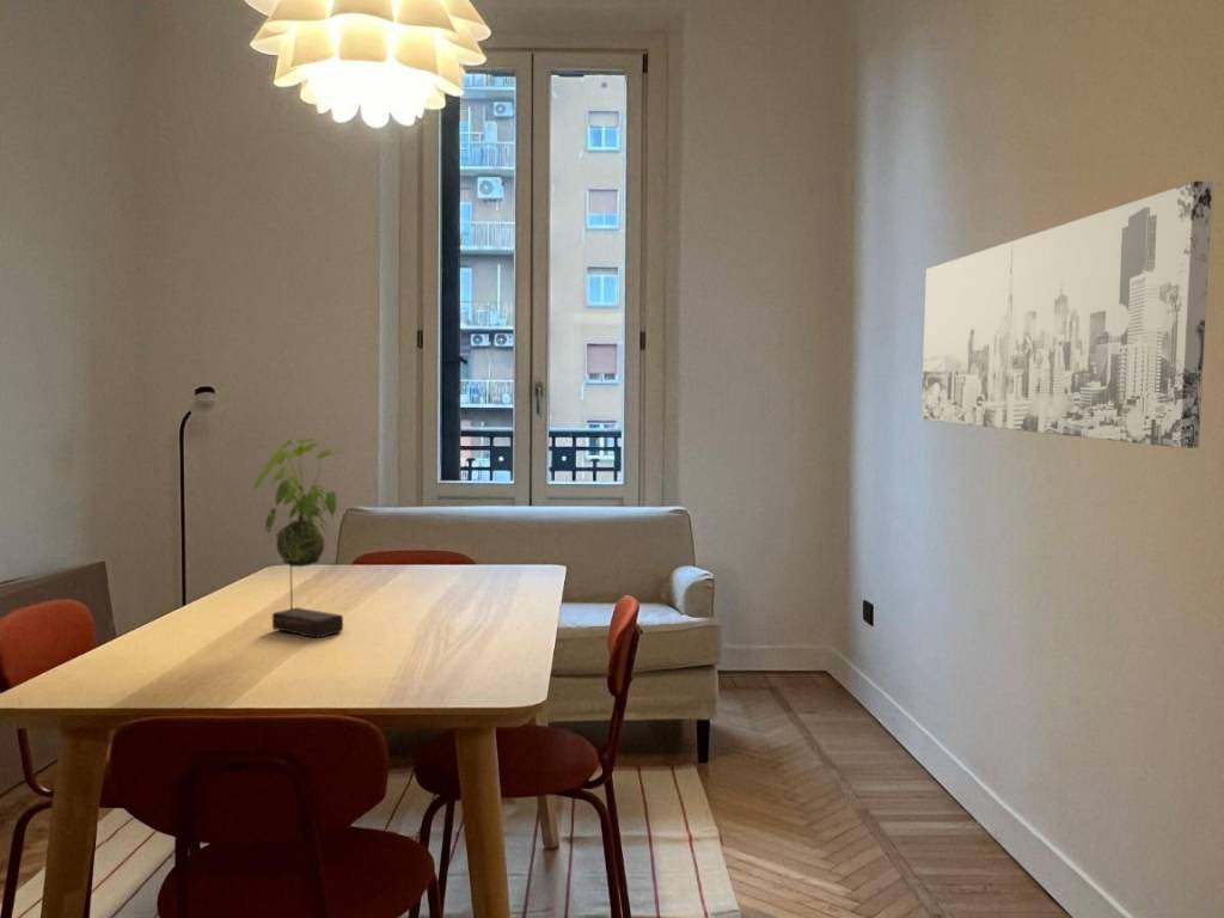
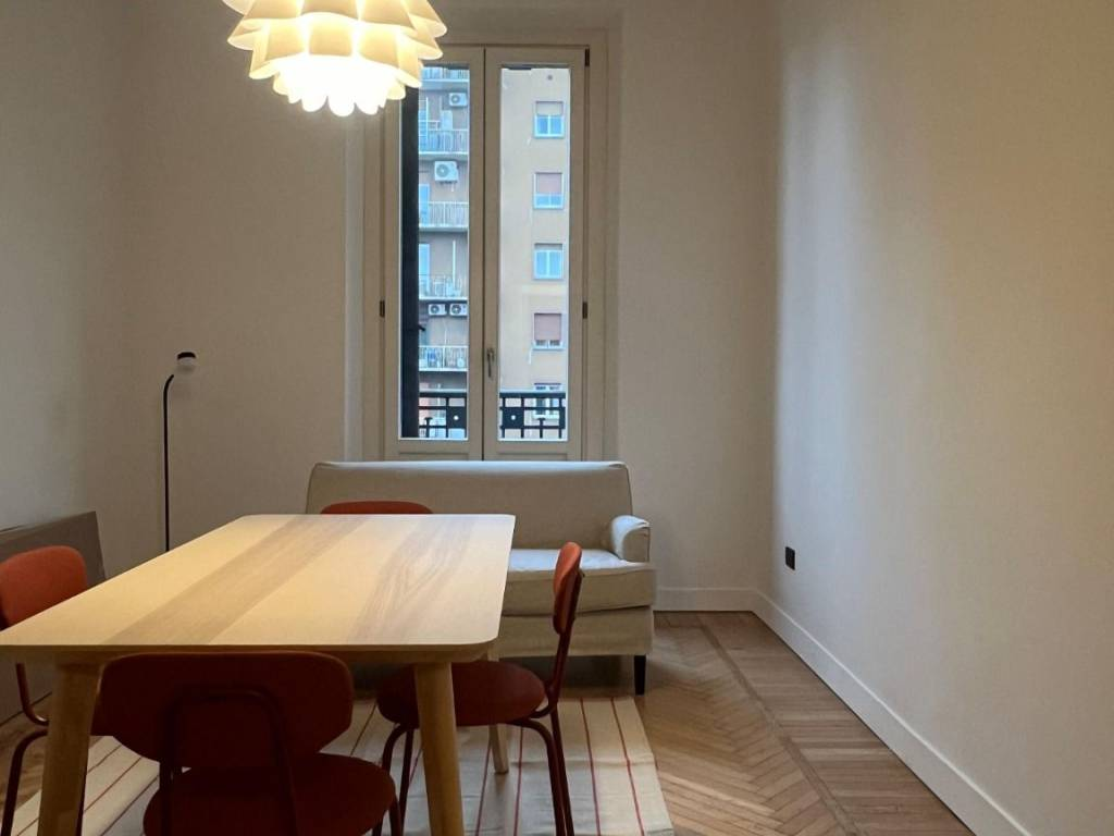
- plant (300, 526)
- wall art (1026, 333)
